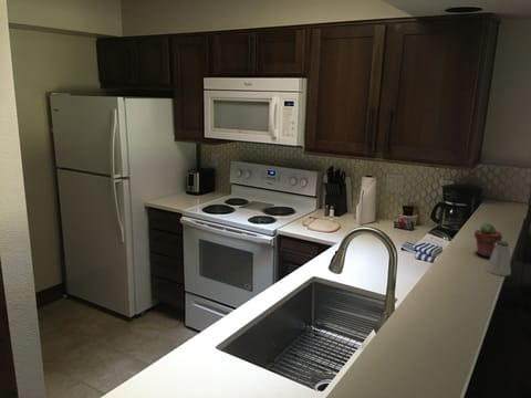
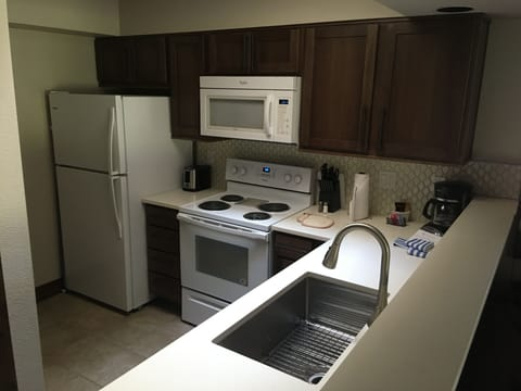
- potted succulent (487, 238)
- saltshaker (500, 256)
